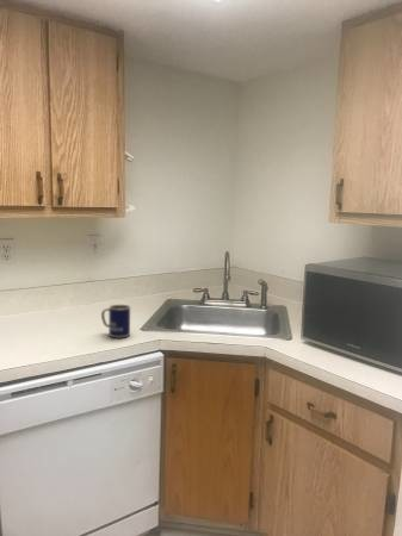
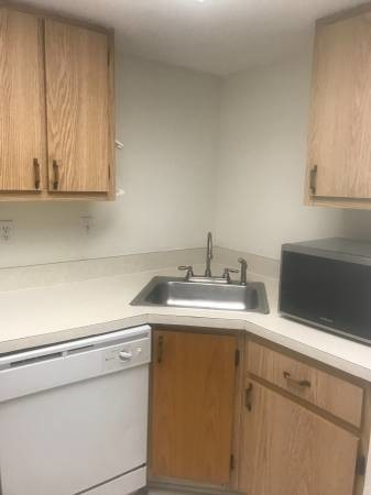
- mug (115, 319)
